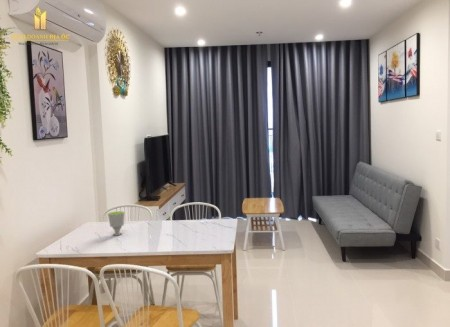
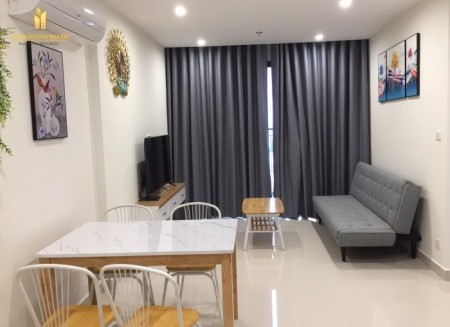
- cup (116, 223)
